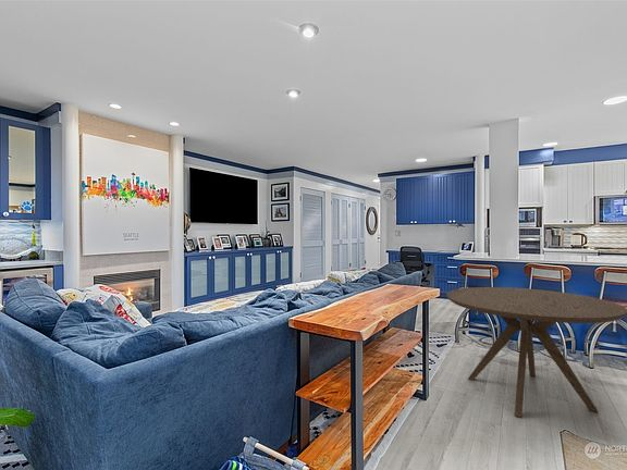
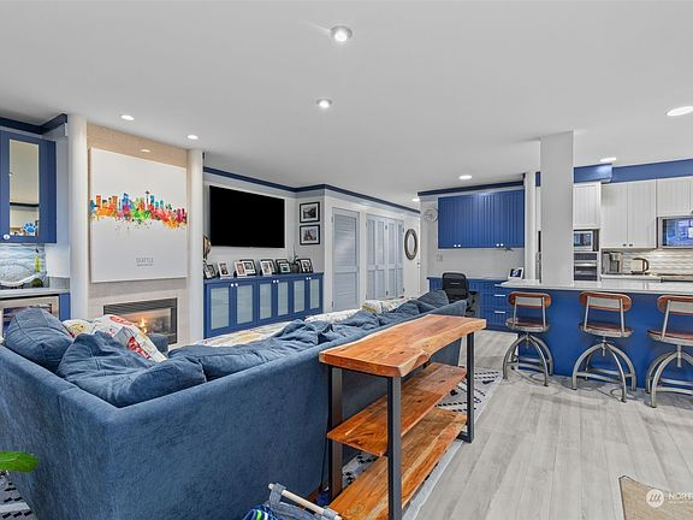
- dining table (526, 346)
